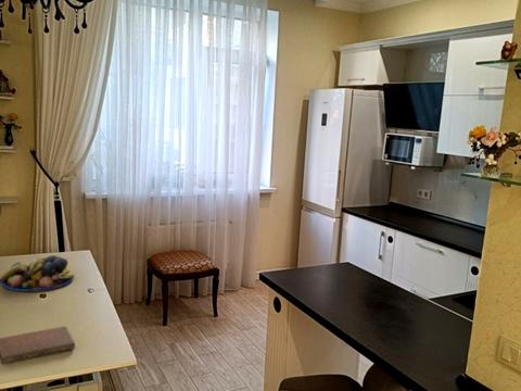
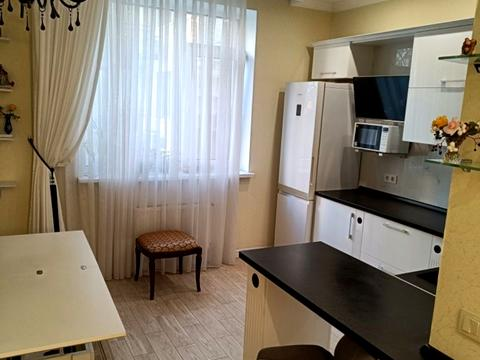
- notebook (36, 343)
- fruit bowl (38, 268)
